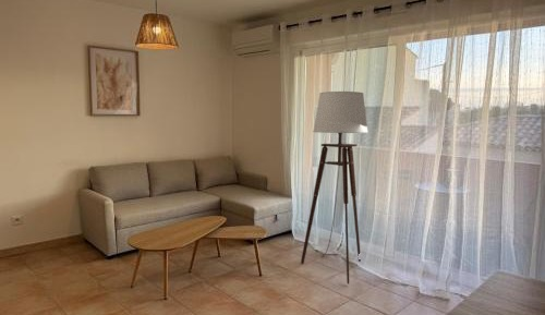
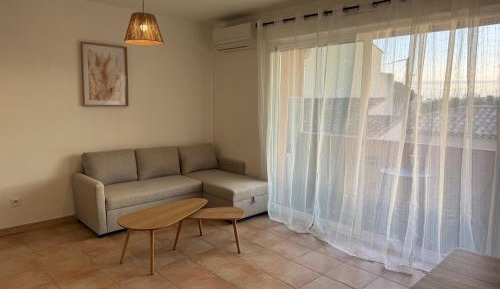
- floor lamp (337, 181)
